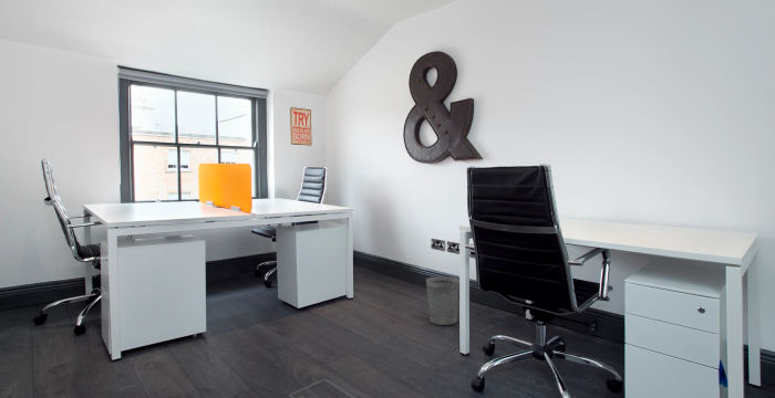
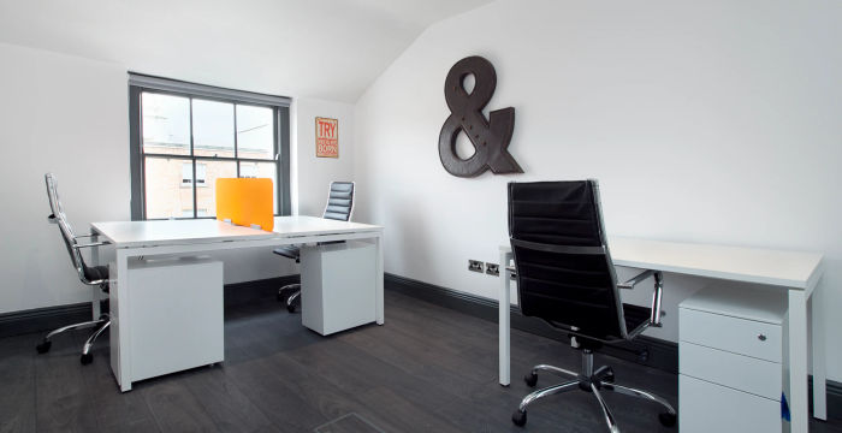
- wastebasket (443, 300)
